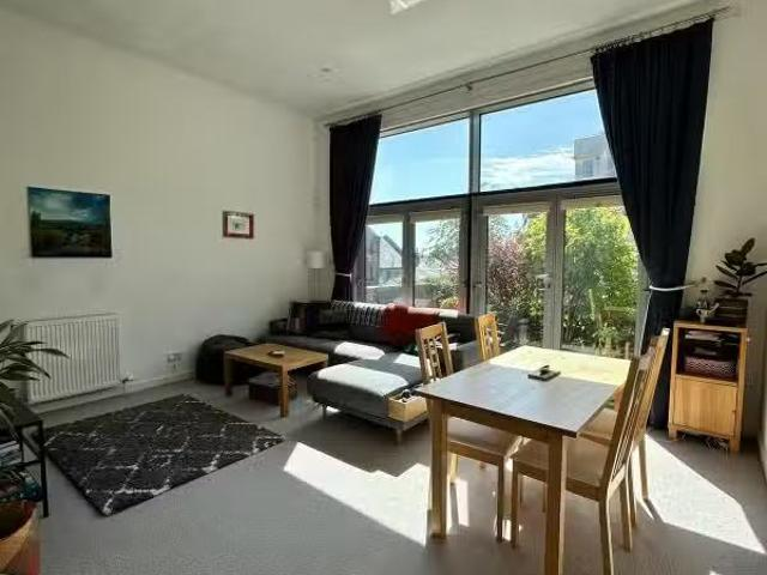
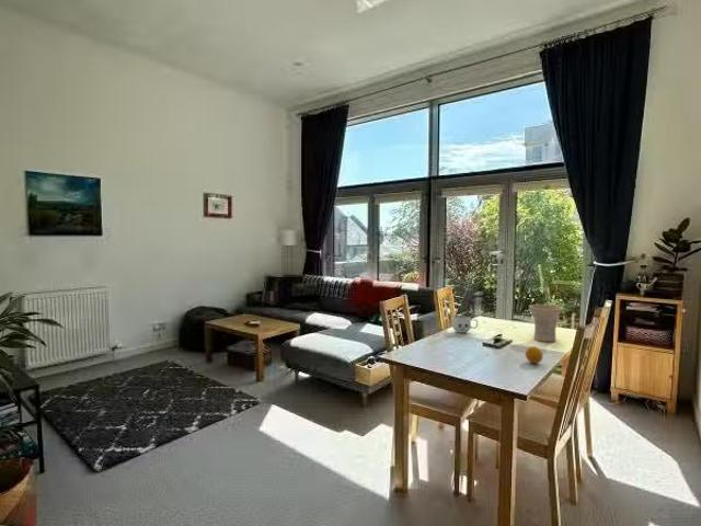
+ mug (464, 324)
+ vase (544, 323)
+ fruit (533, 354)
